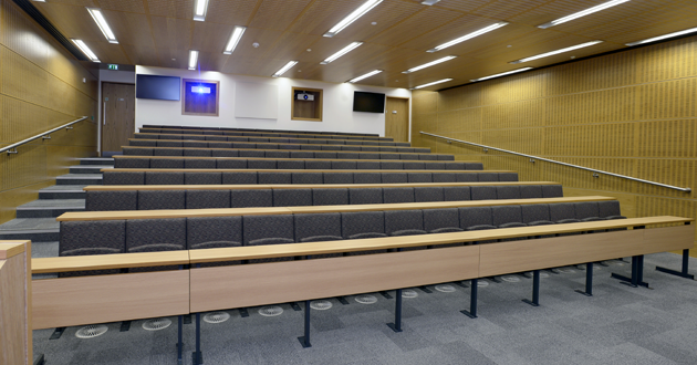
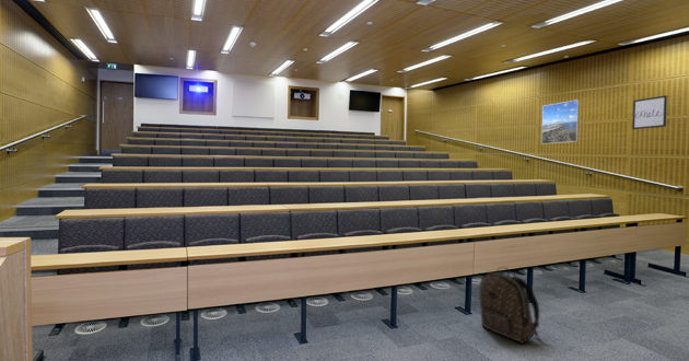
+ wall art (649, 113)
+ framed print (559, 123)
+ backpack (506, 300)
